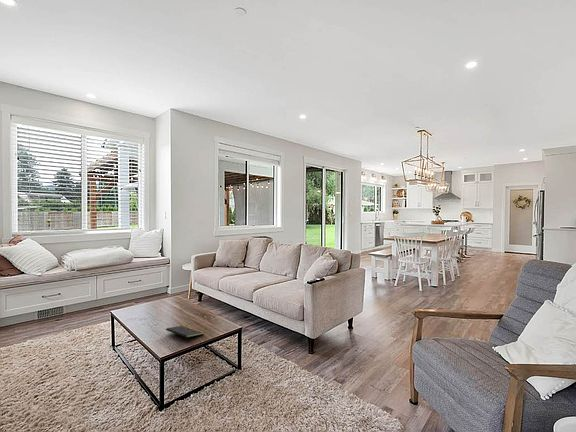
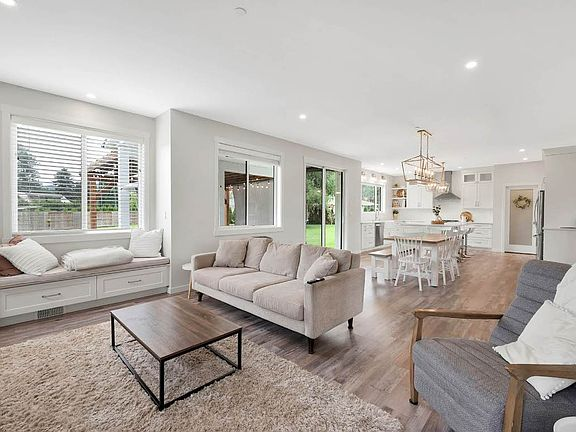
- notepad (185, 331)
